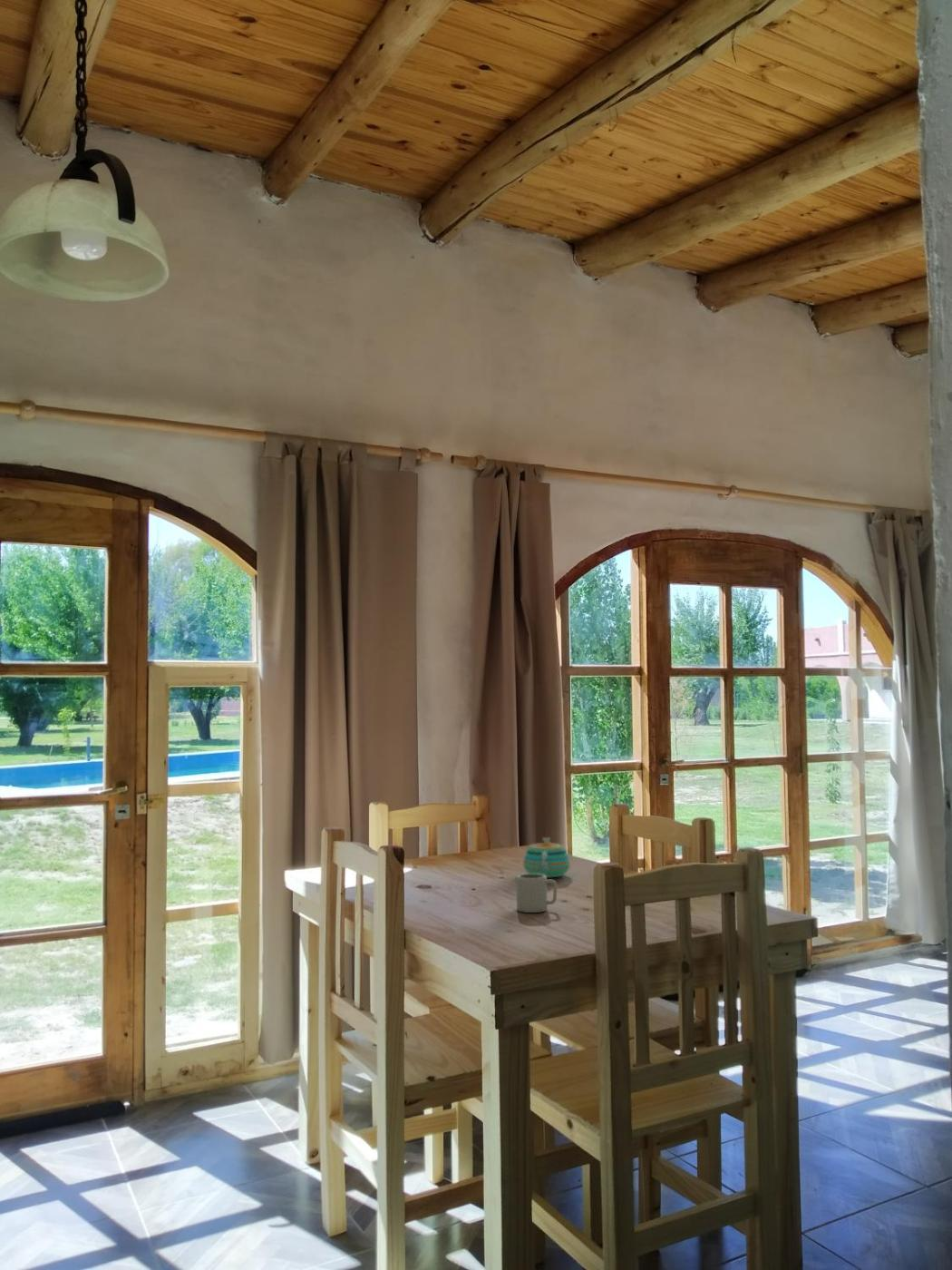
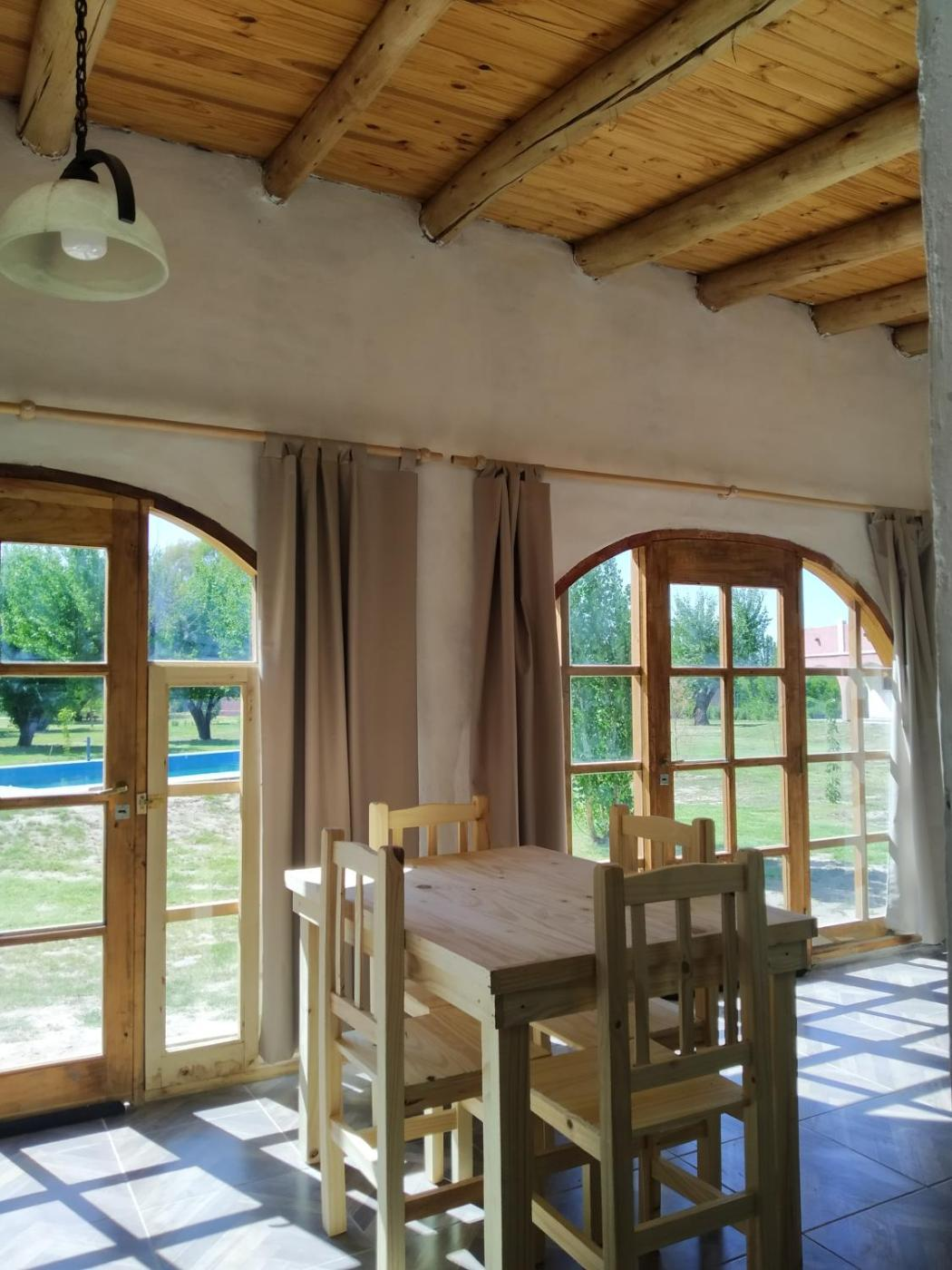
- teapot (546, 855)
- cup (537, 893)
